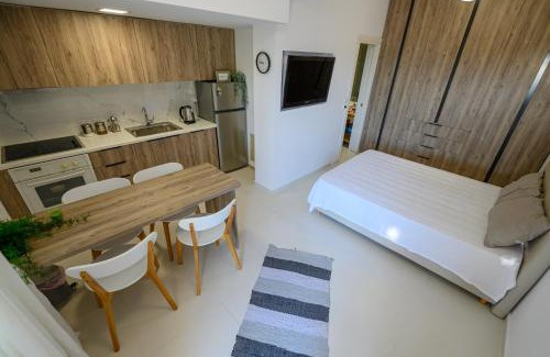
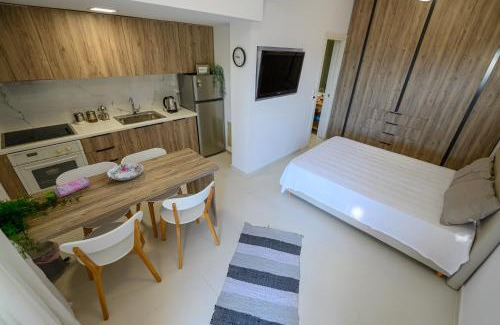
+ pencil case (72, 186)
+ decorative bowl (126, 172)
